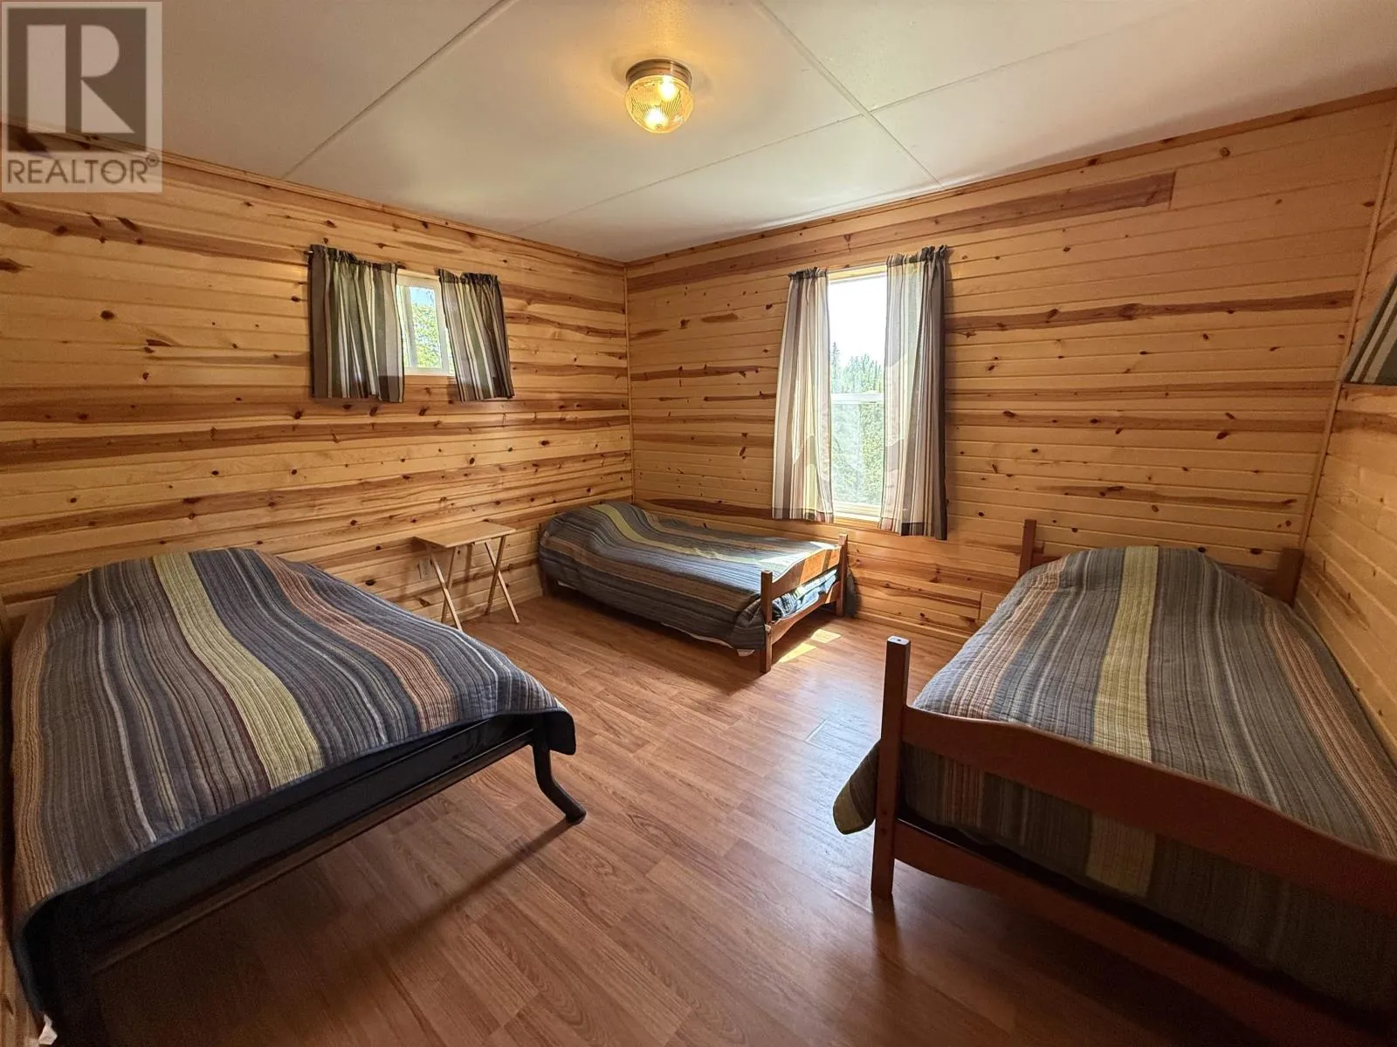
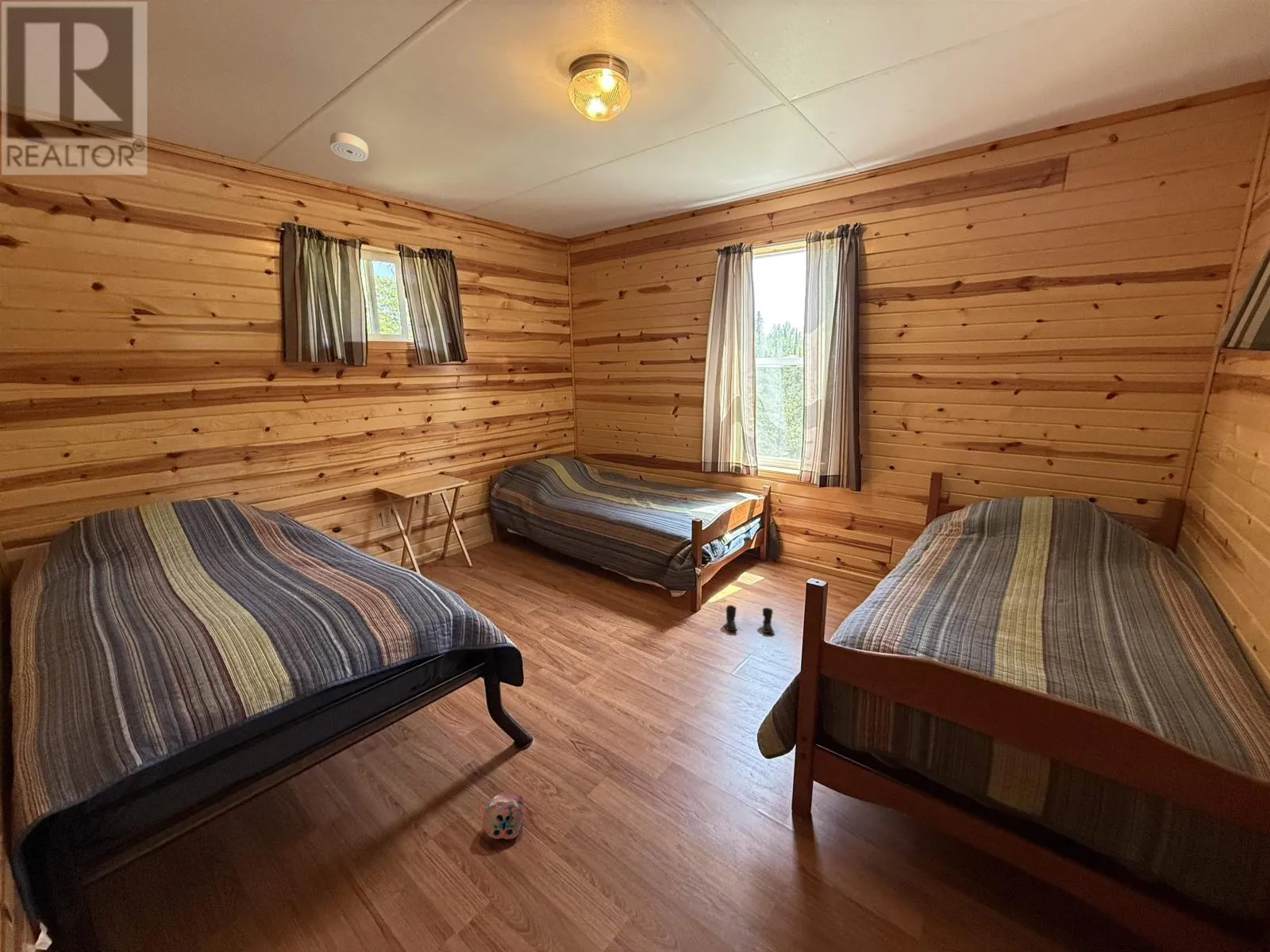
+ smoke detector (349, 147)
+ boots (763, 620)
+ ball (503, 813)
